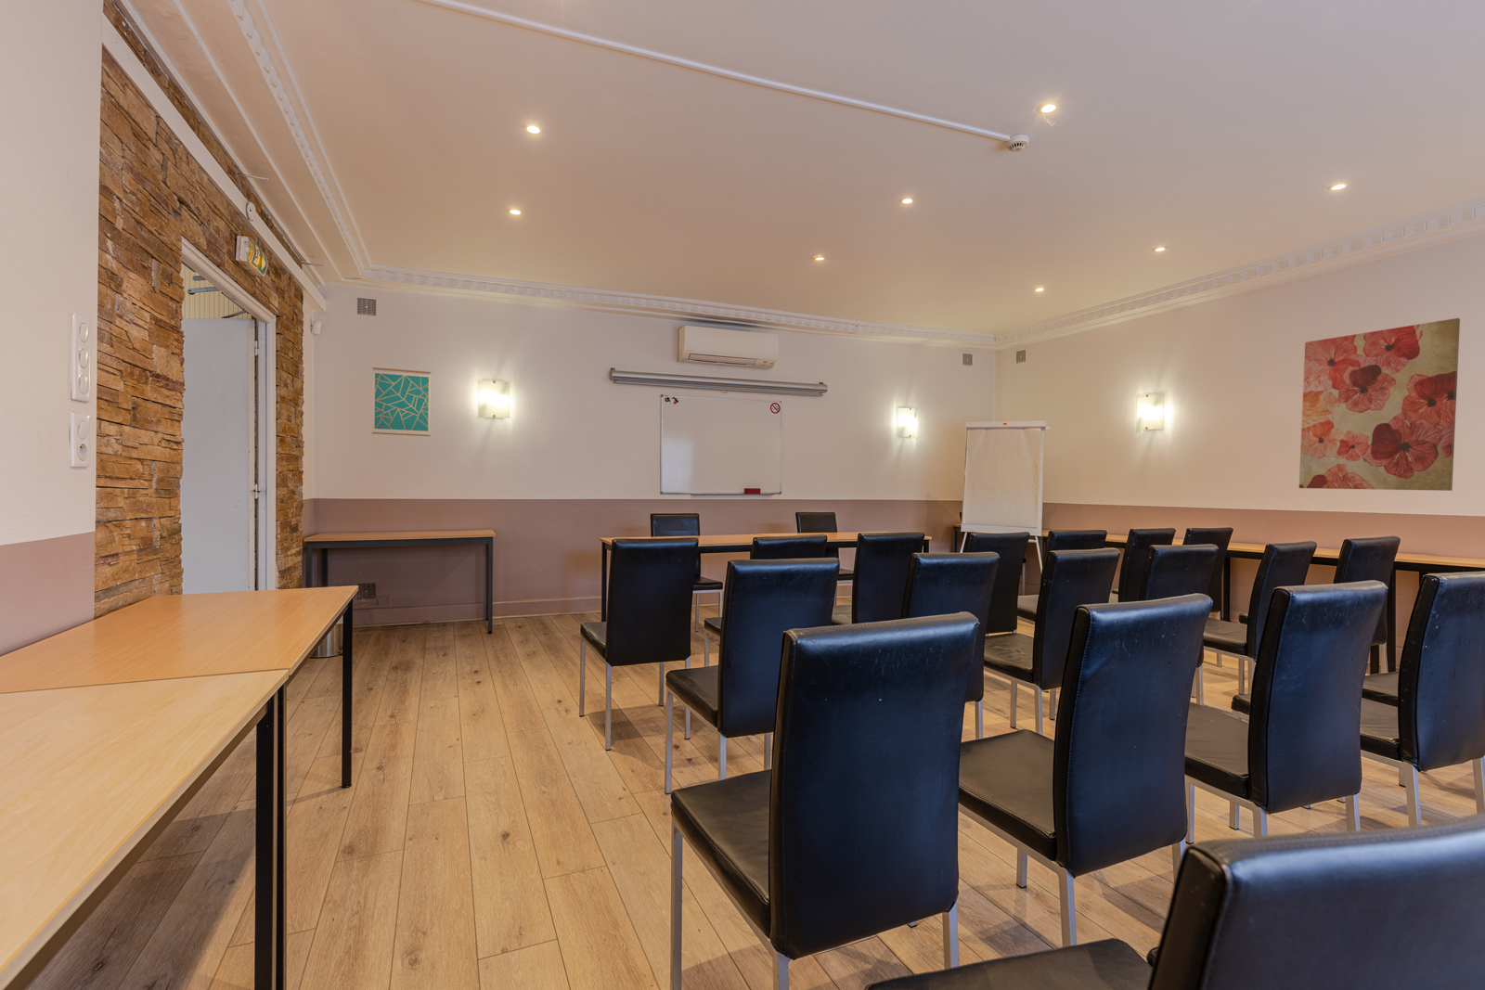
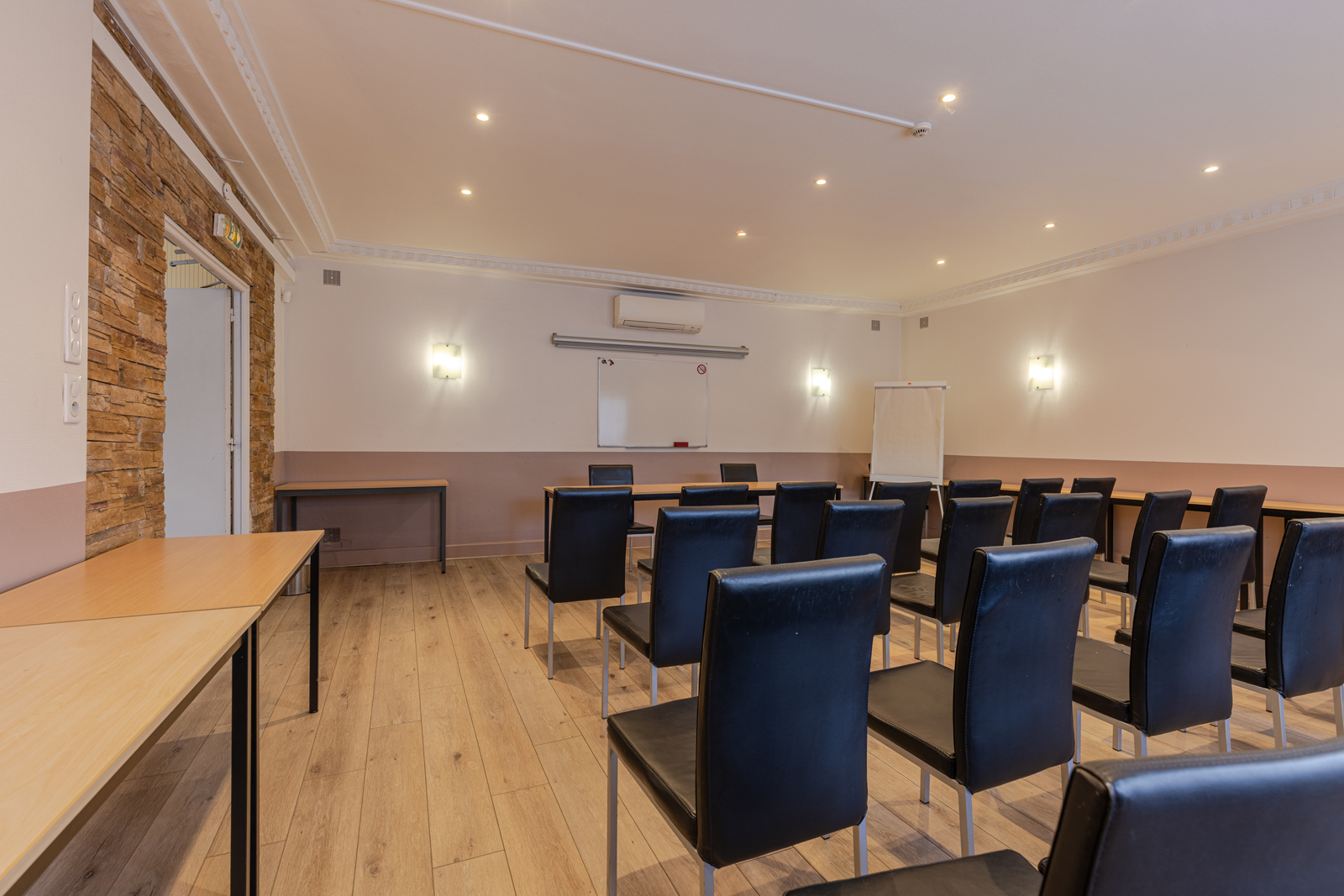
- wall art (1372, 410)
- wall art (402, 402)
